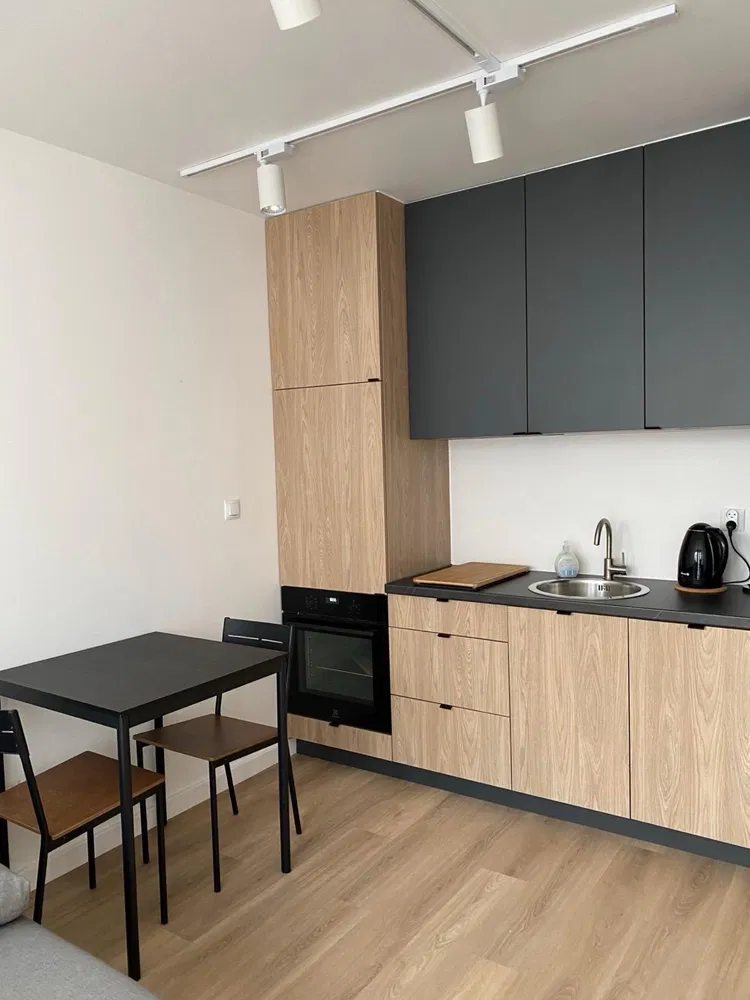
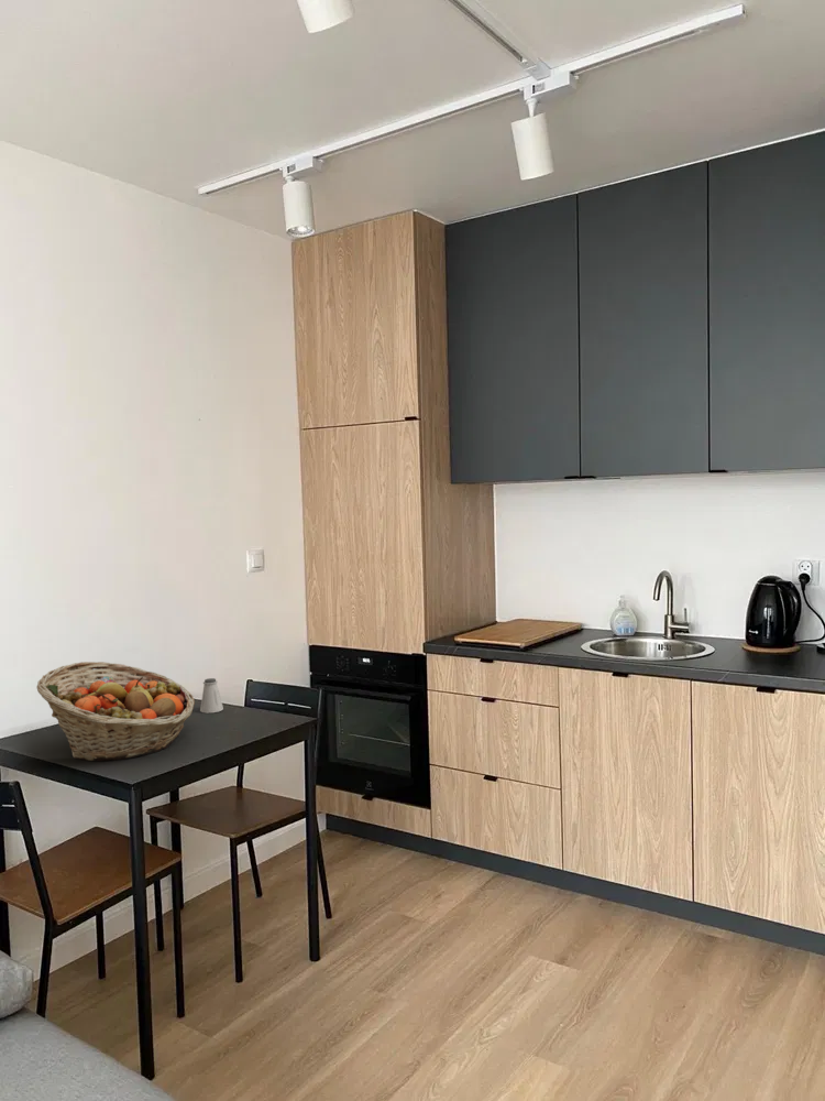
+ saltshaker (210, 695)
+ fruit basket (119, 705)
